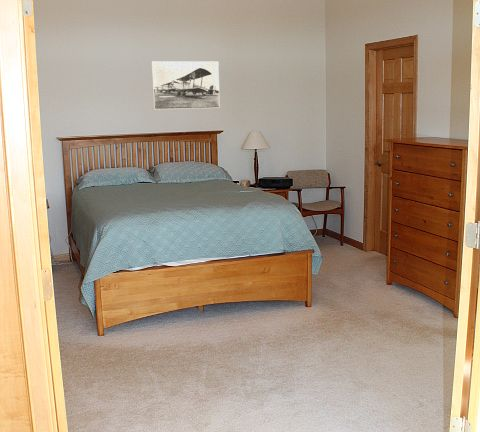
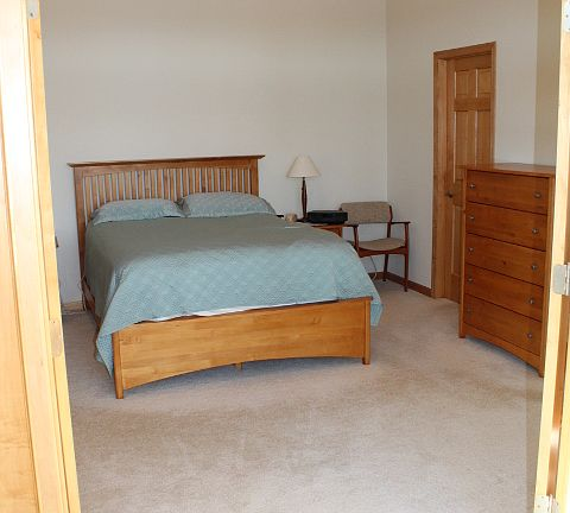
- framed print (186, 85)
